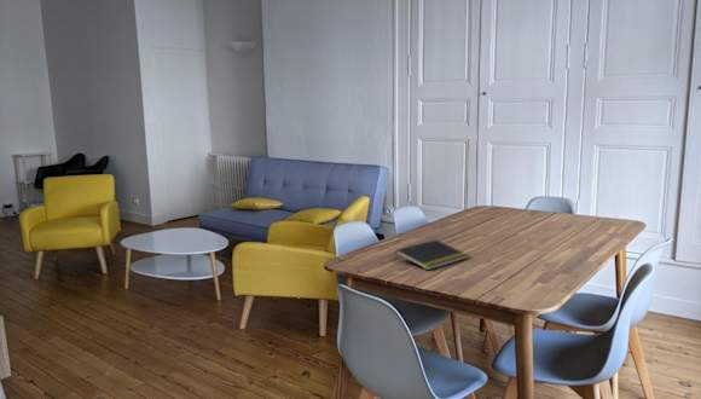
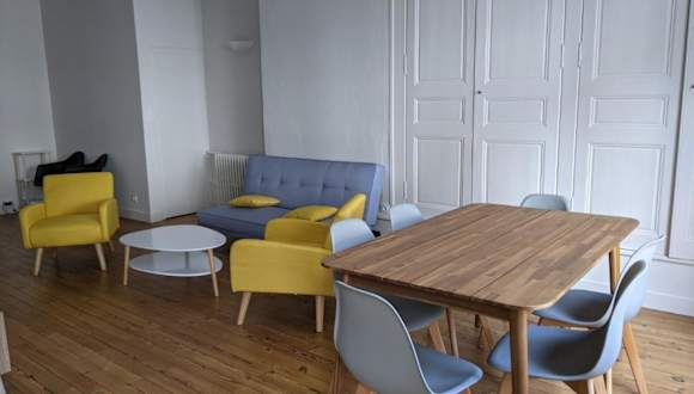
- notepad (431, 254)
